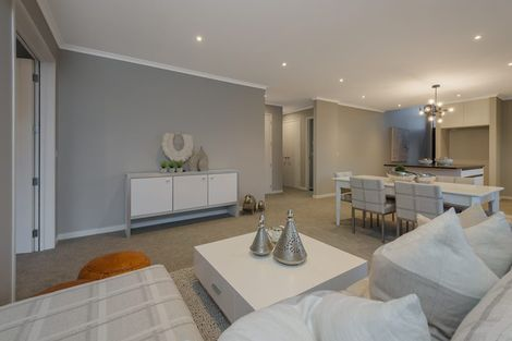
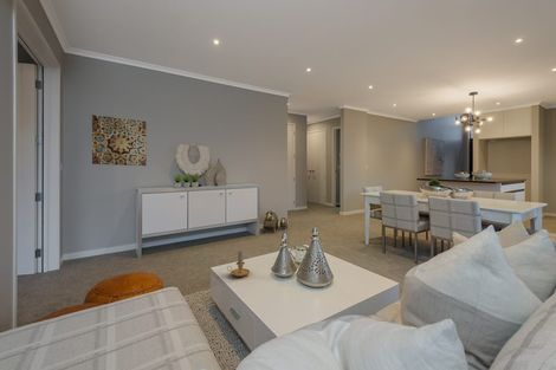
+ candle (238, 261)
+ wall art (119, 141)
